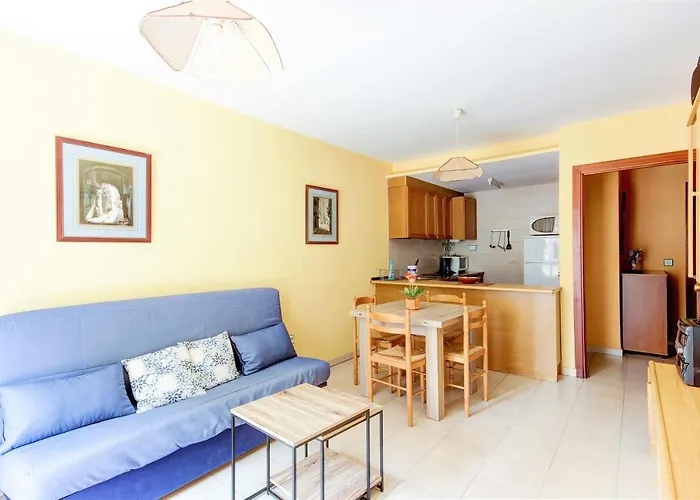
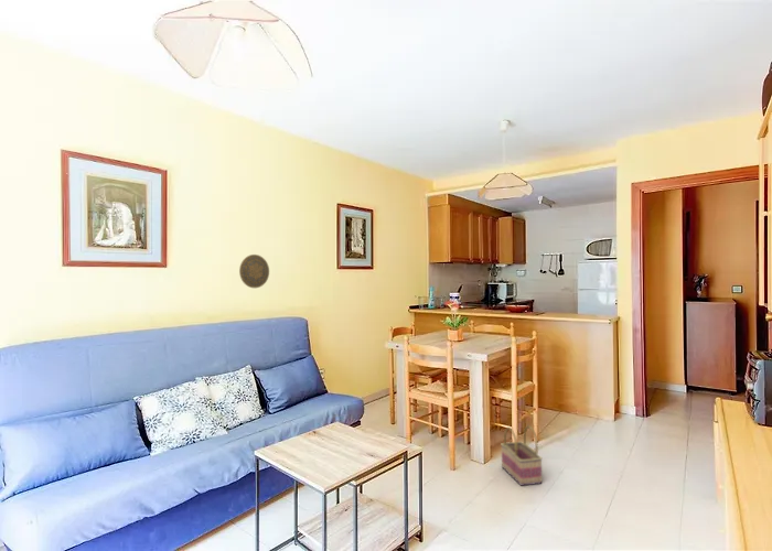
+ decorative plate (255, 271)
+ basket (521, 451)
